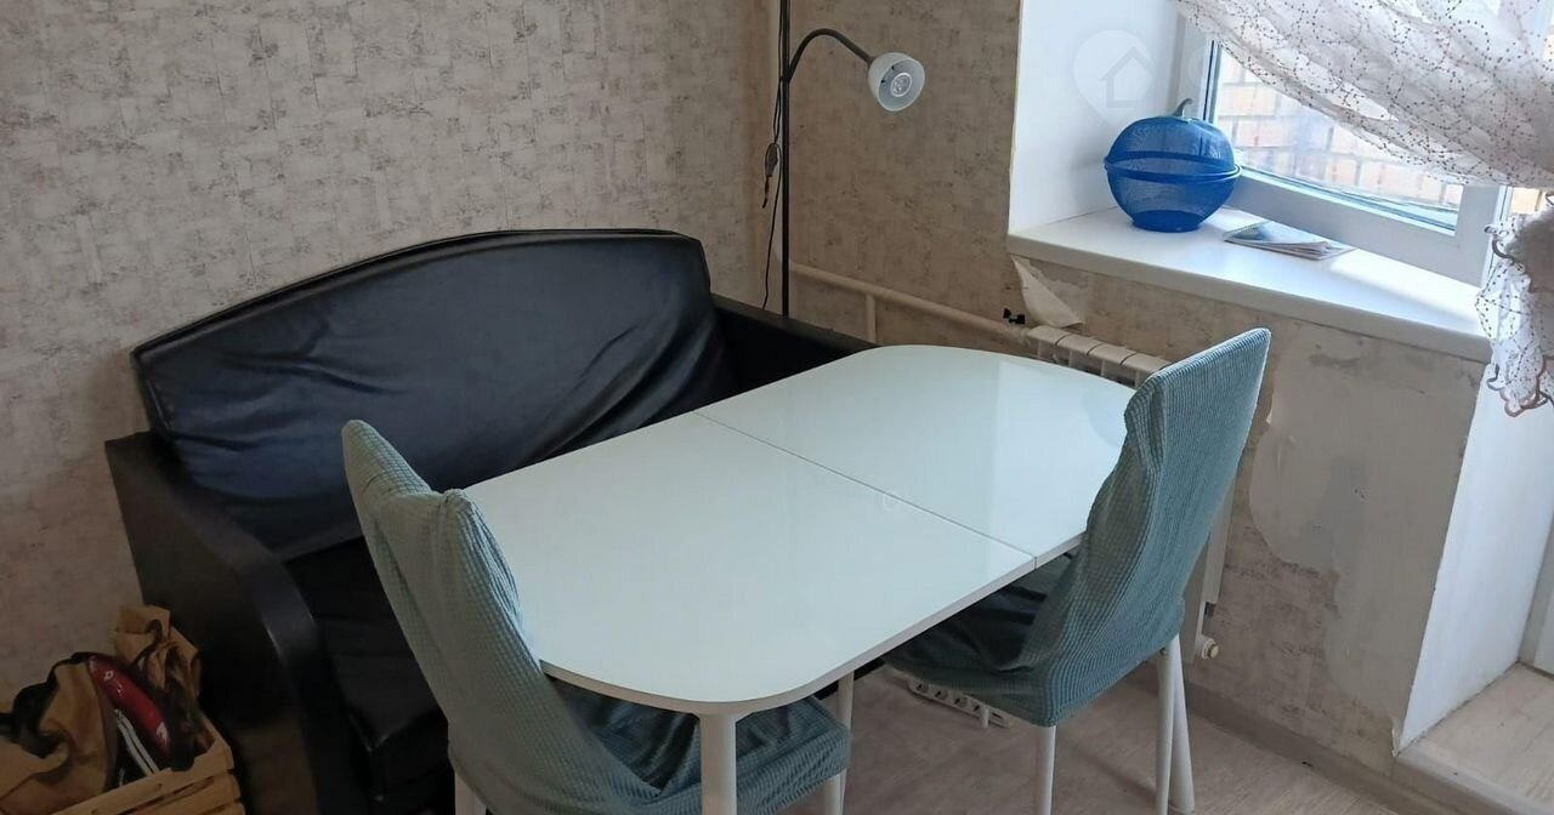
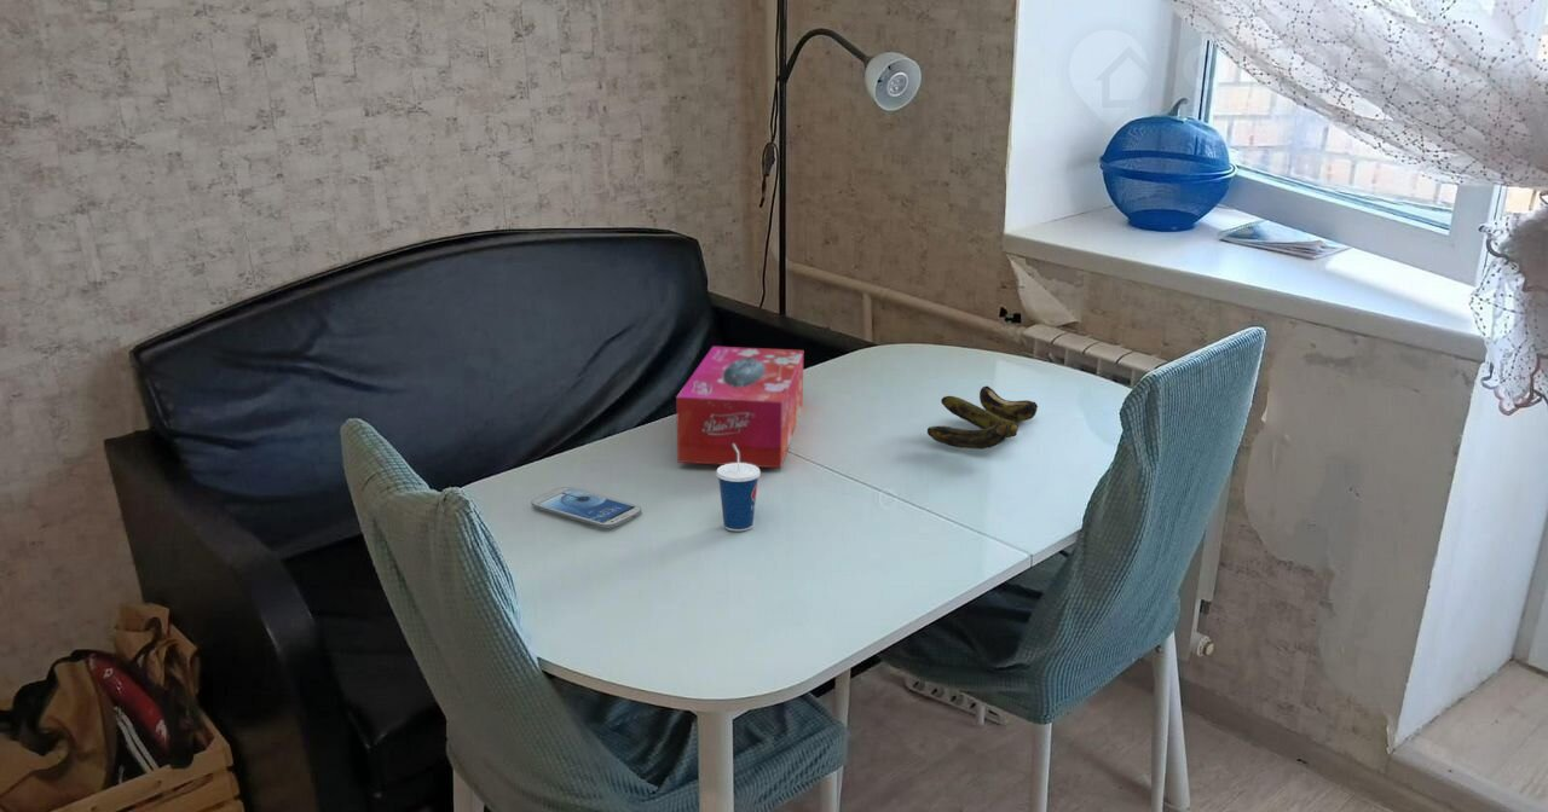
+ smartphone (585, 507)
+ cup (738, 482)
+ tissue box (744, 402)
+ banana (983, 417)
